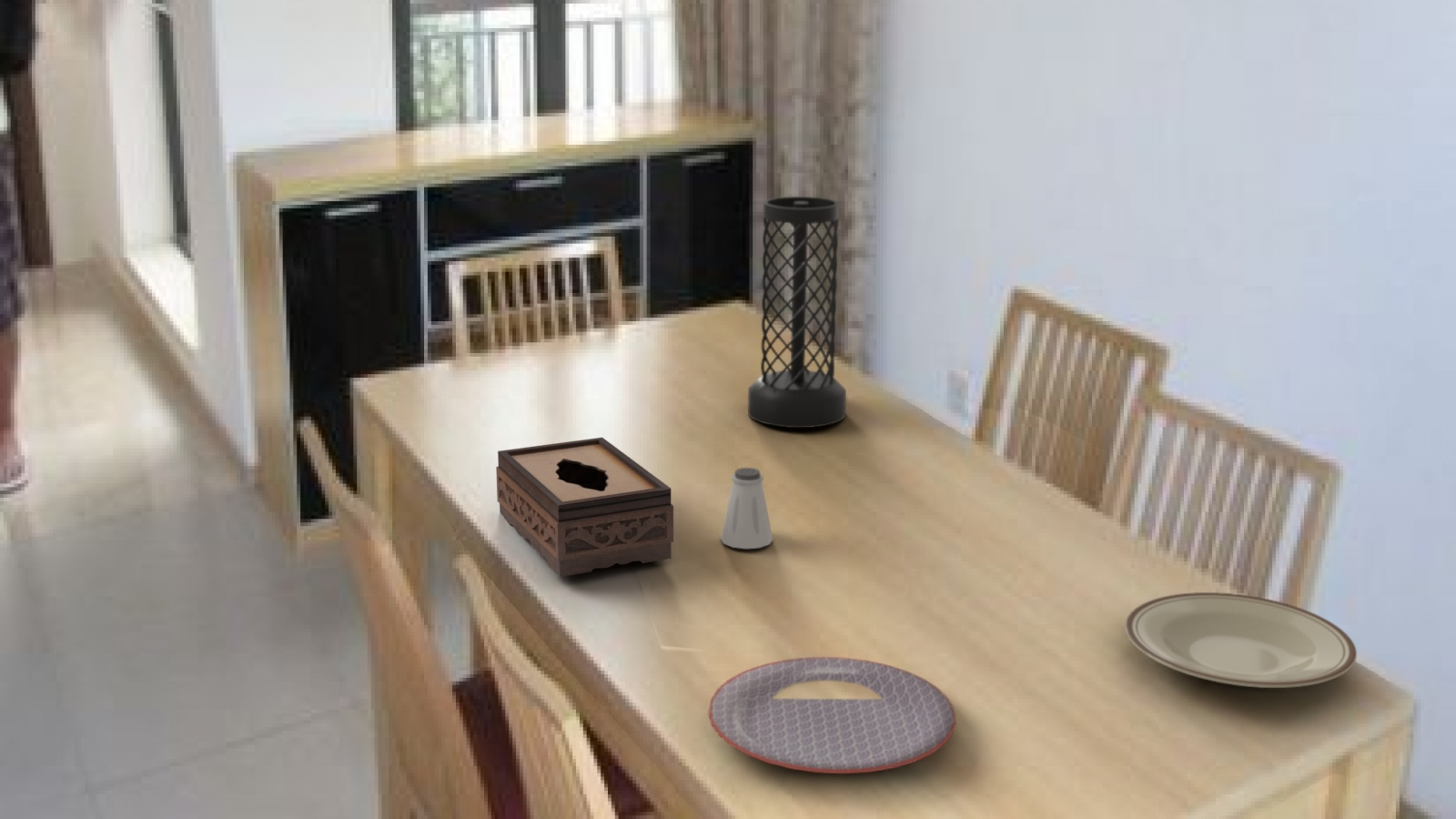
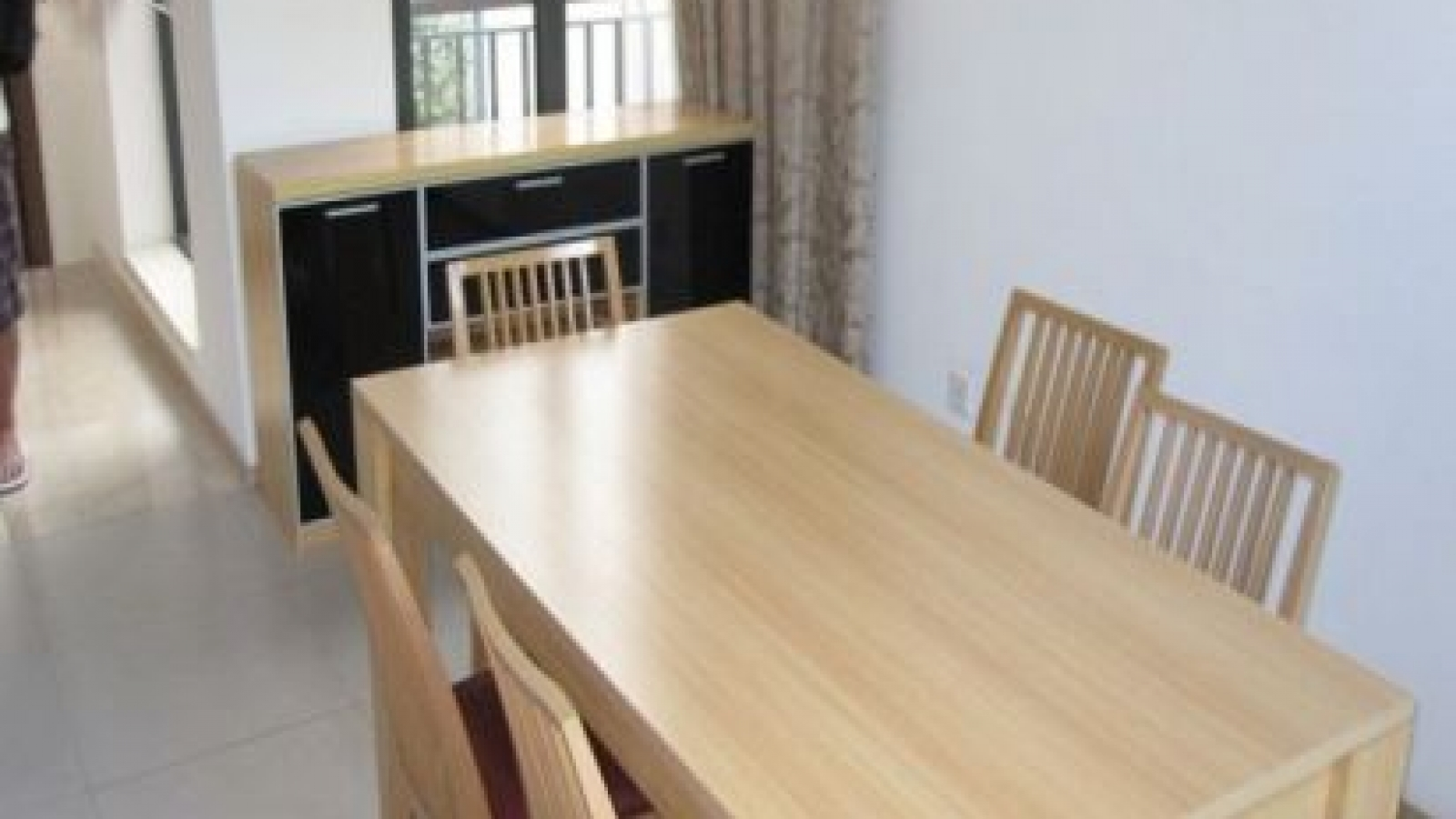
- plate (1237, 648)
- saltshaker (746, 505)
- plate (831, 718)
- tissue box (581, 503)
- vase (798, 309)
